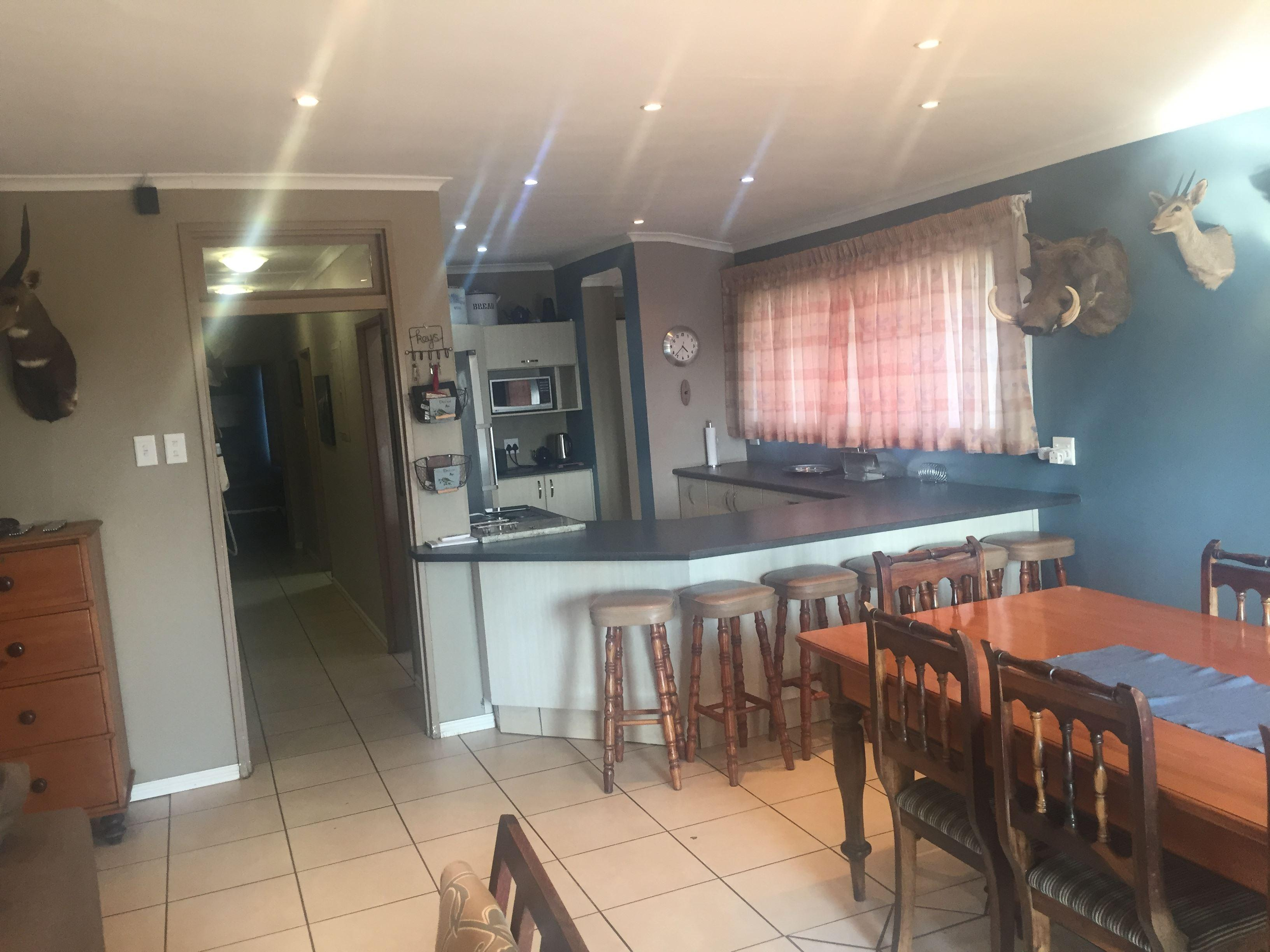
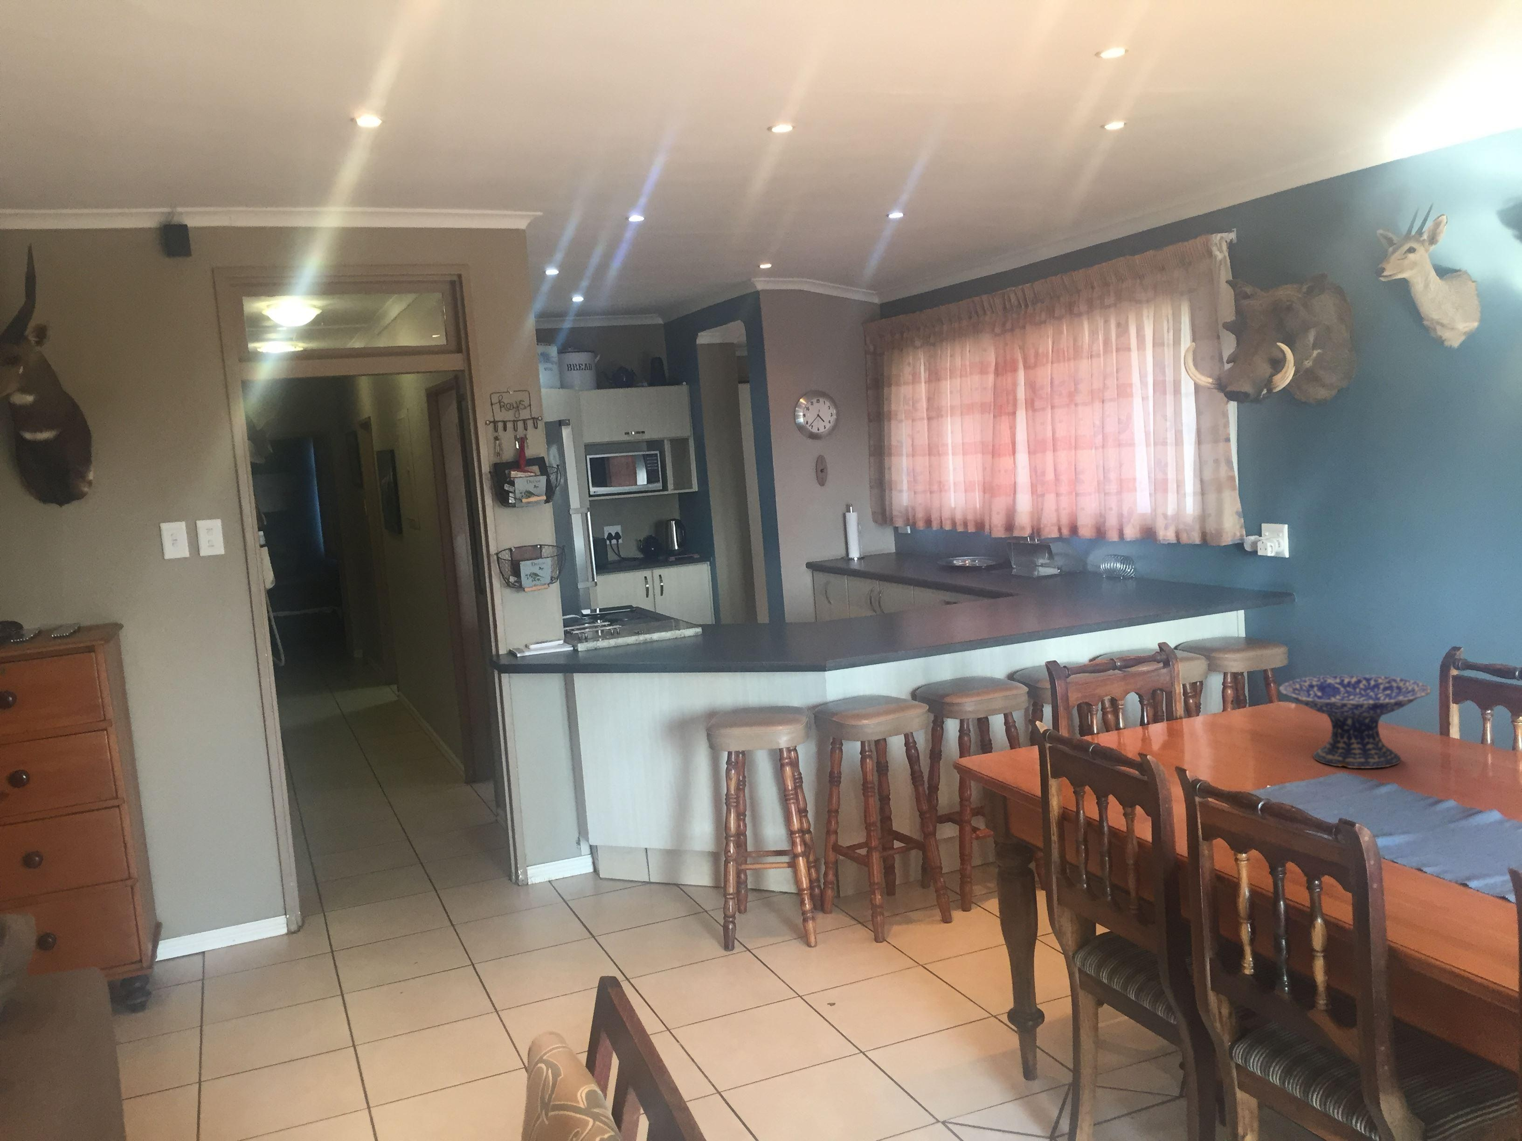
+ decorative bowl (1354, 723)
